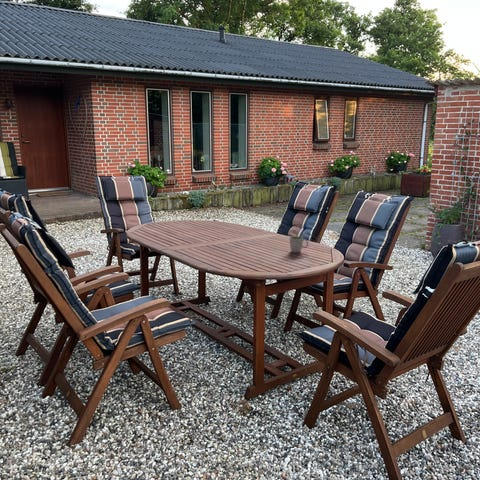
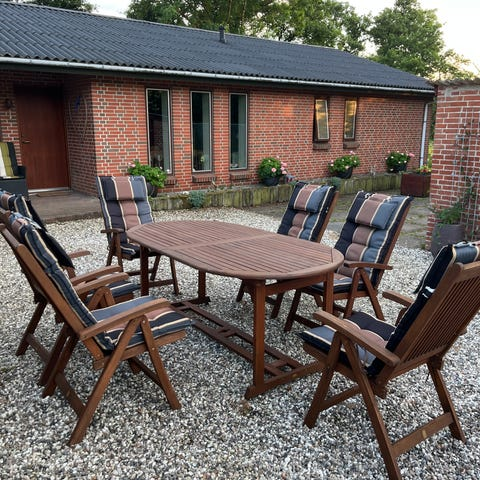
- mug (298, 244)
